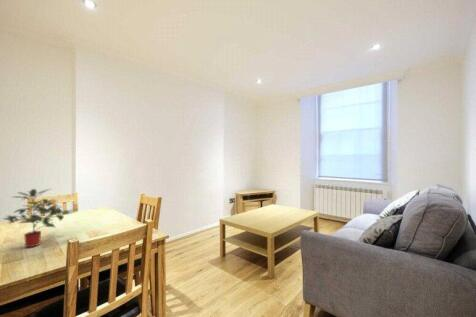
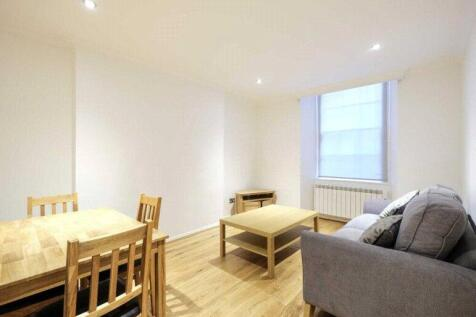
- potted plant (43, 216)
